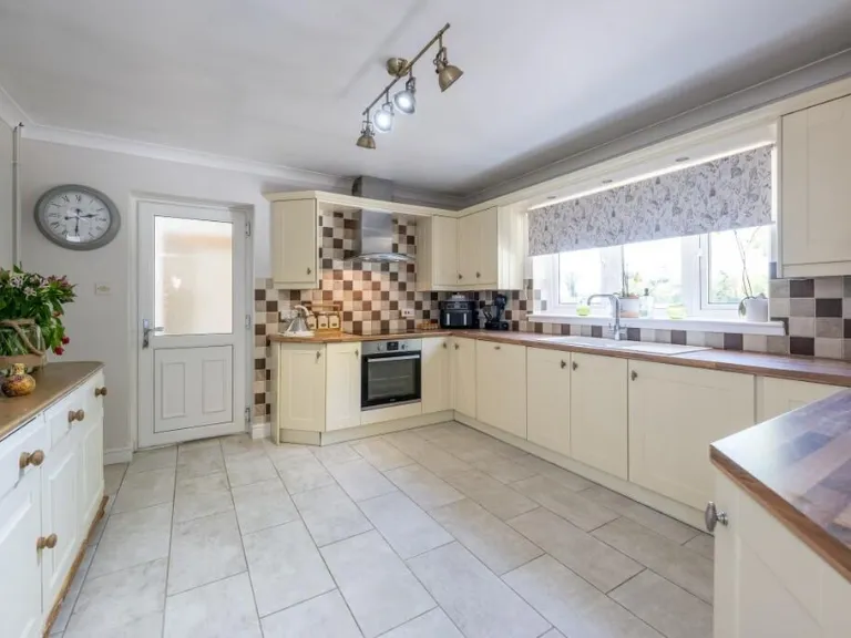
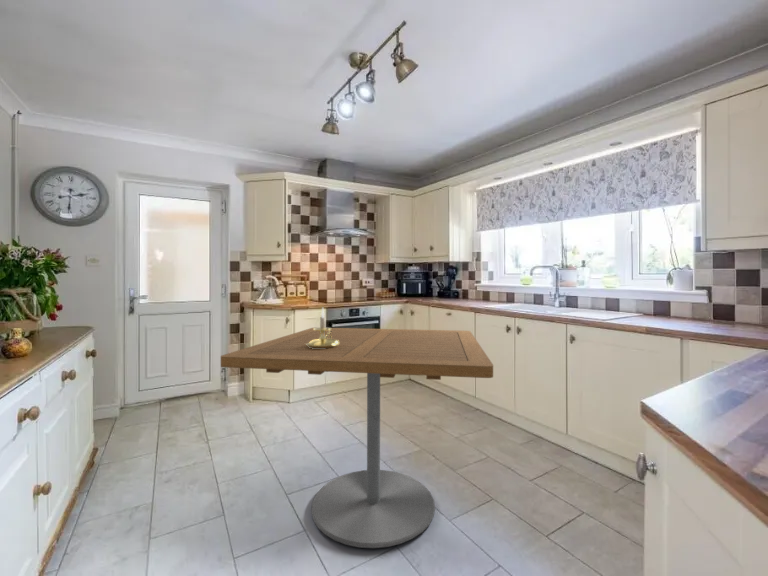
+ dining table (373, 422)
+ candle holder (323, 325)
